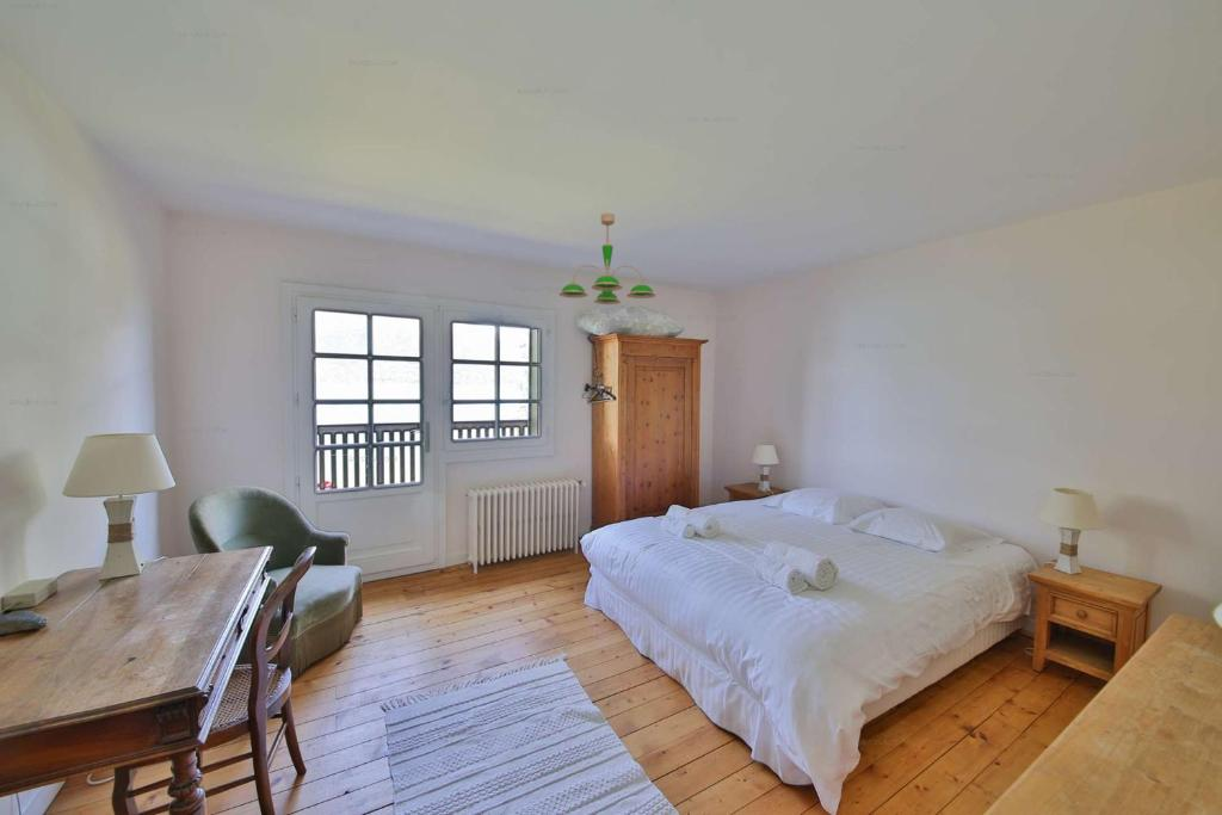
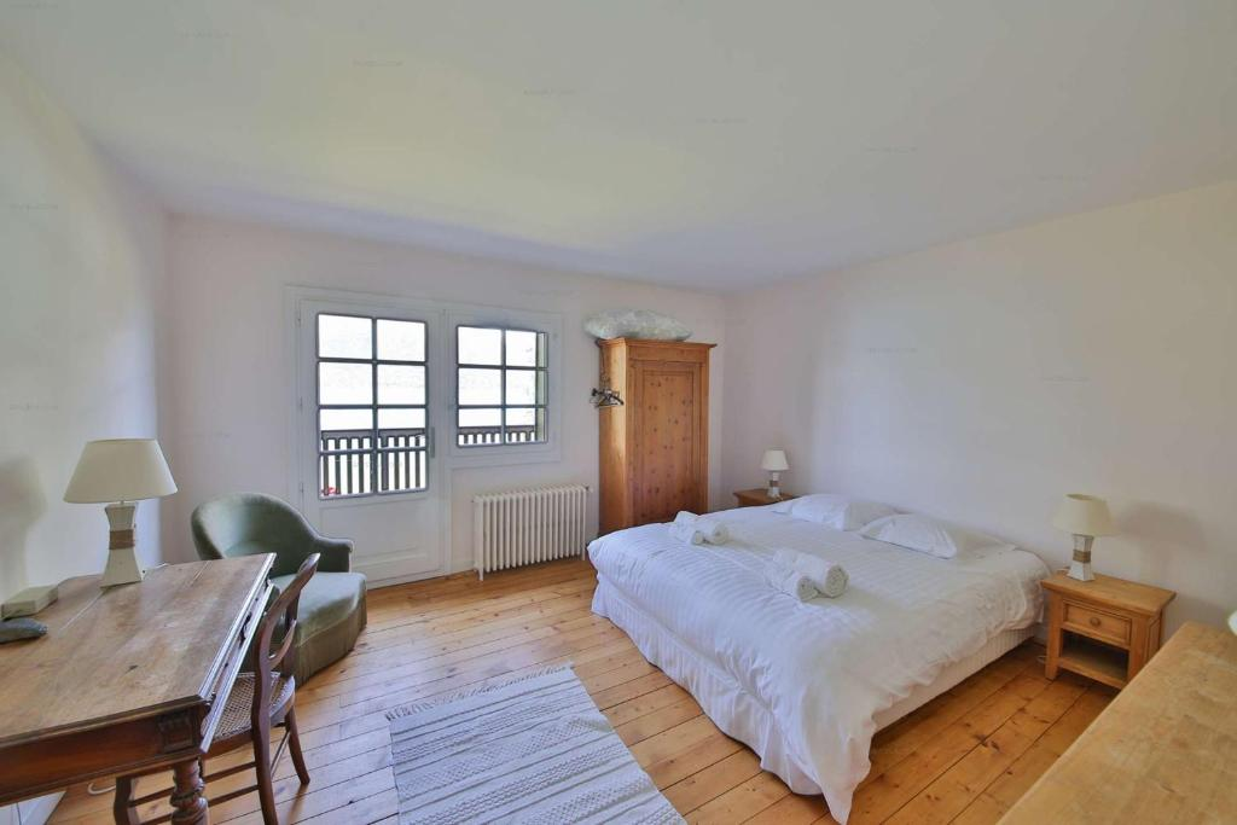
- ceiling light fixture (607, 258)
